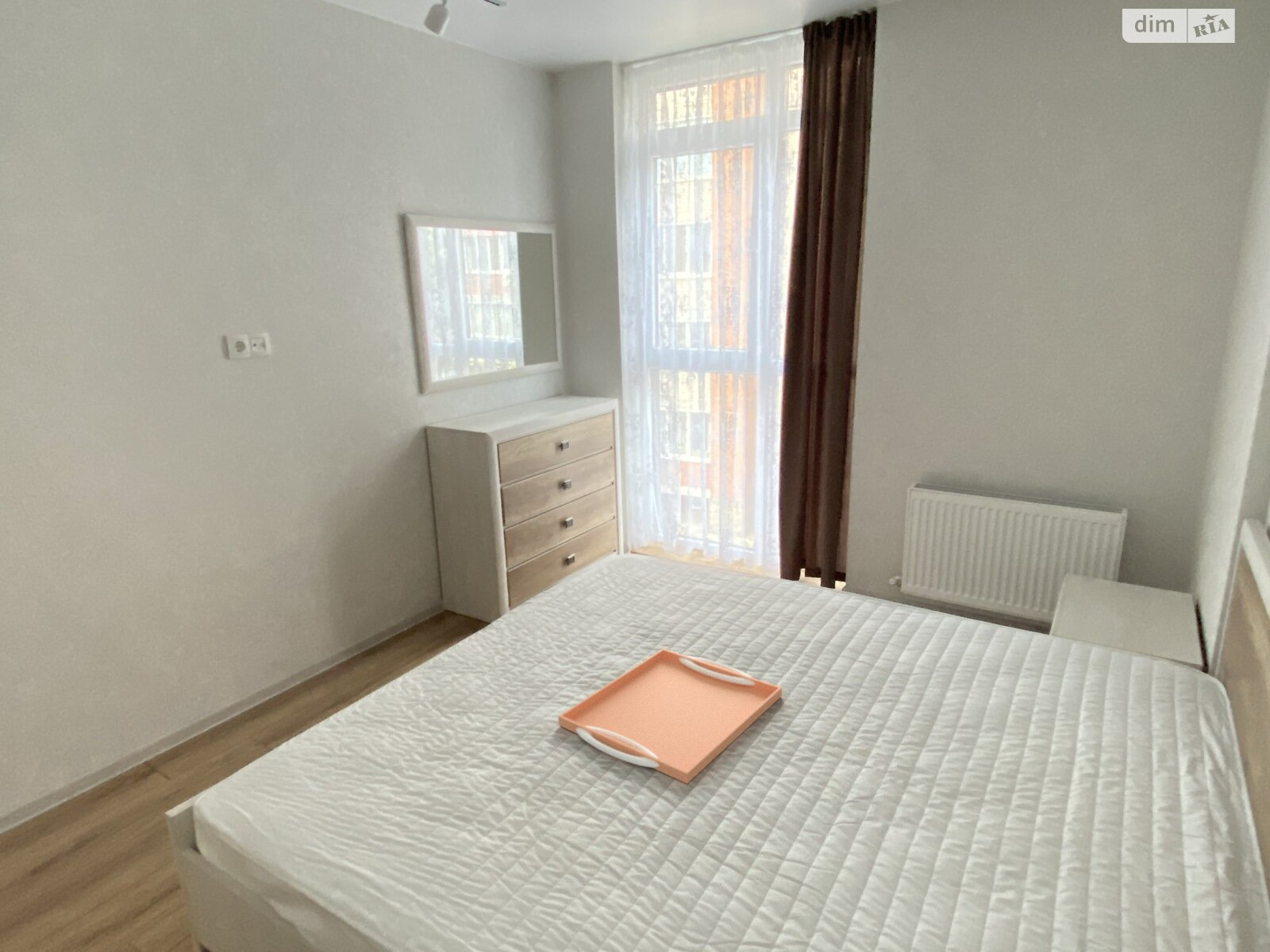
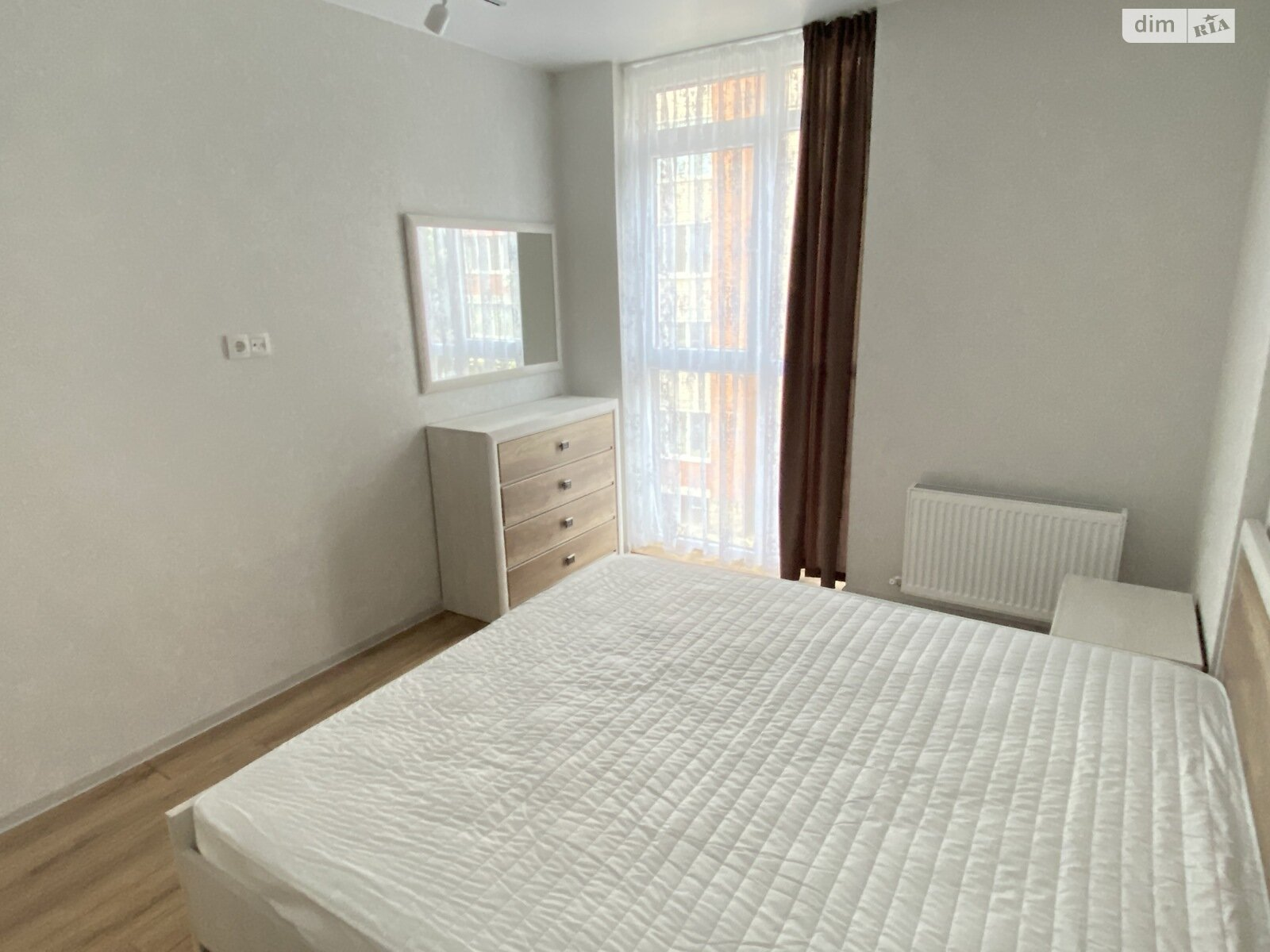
- serving tray (673, 705)
